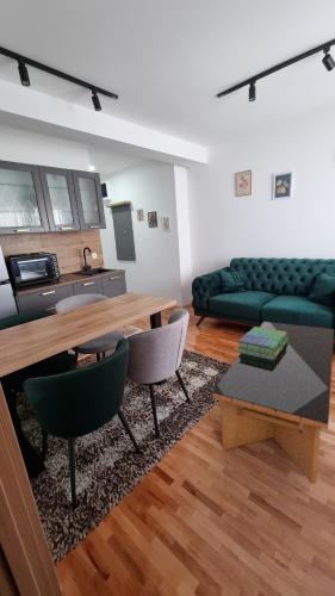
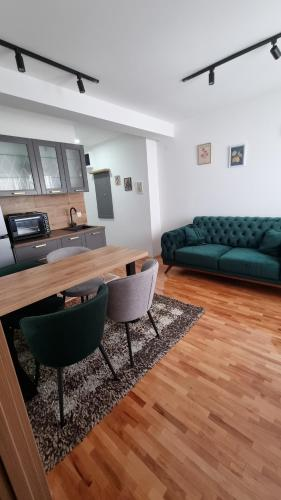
- coffee table (284, 379)
- stack of books (262, 341)
